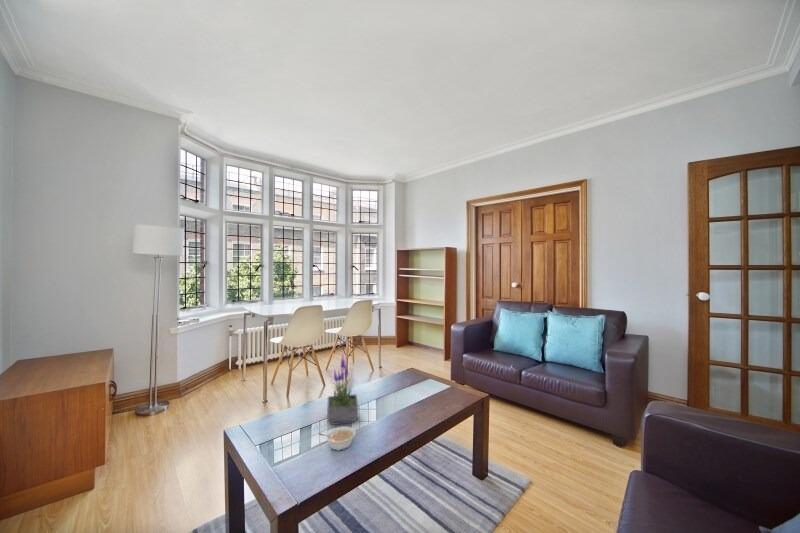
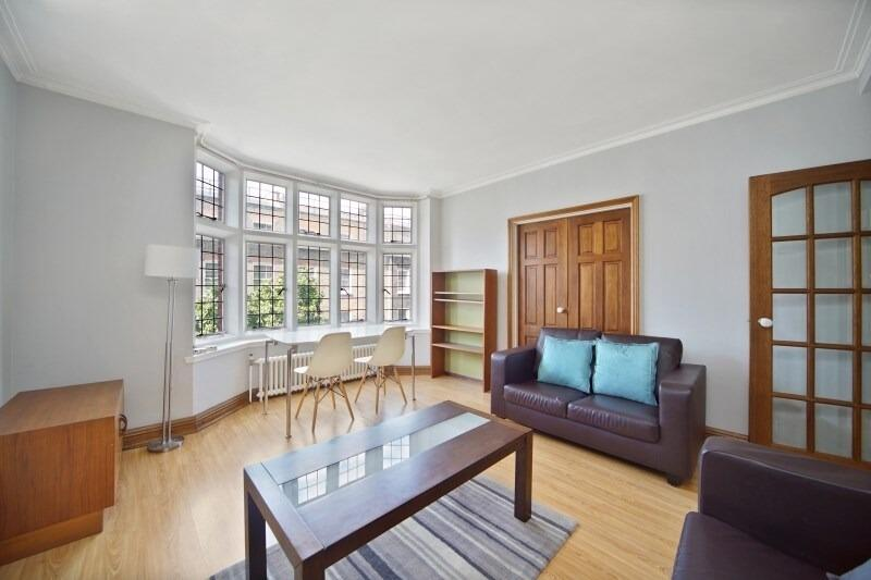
- potted plant (342, 385)
- legume (339, 438)
